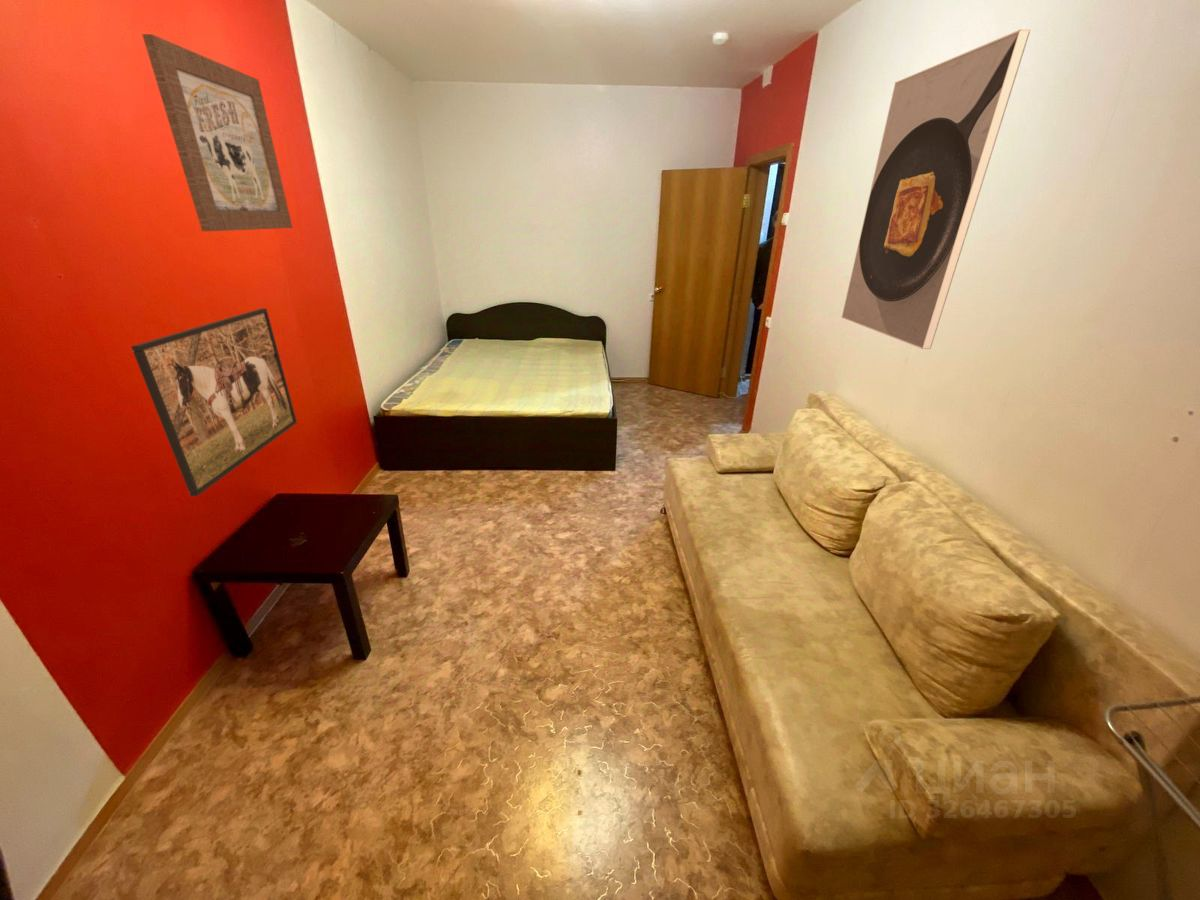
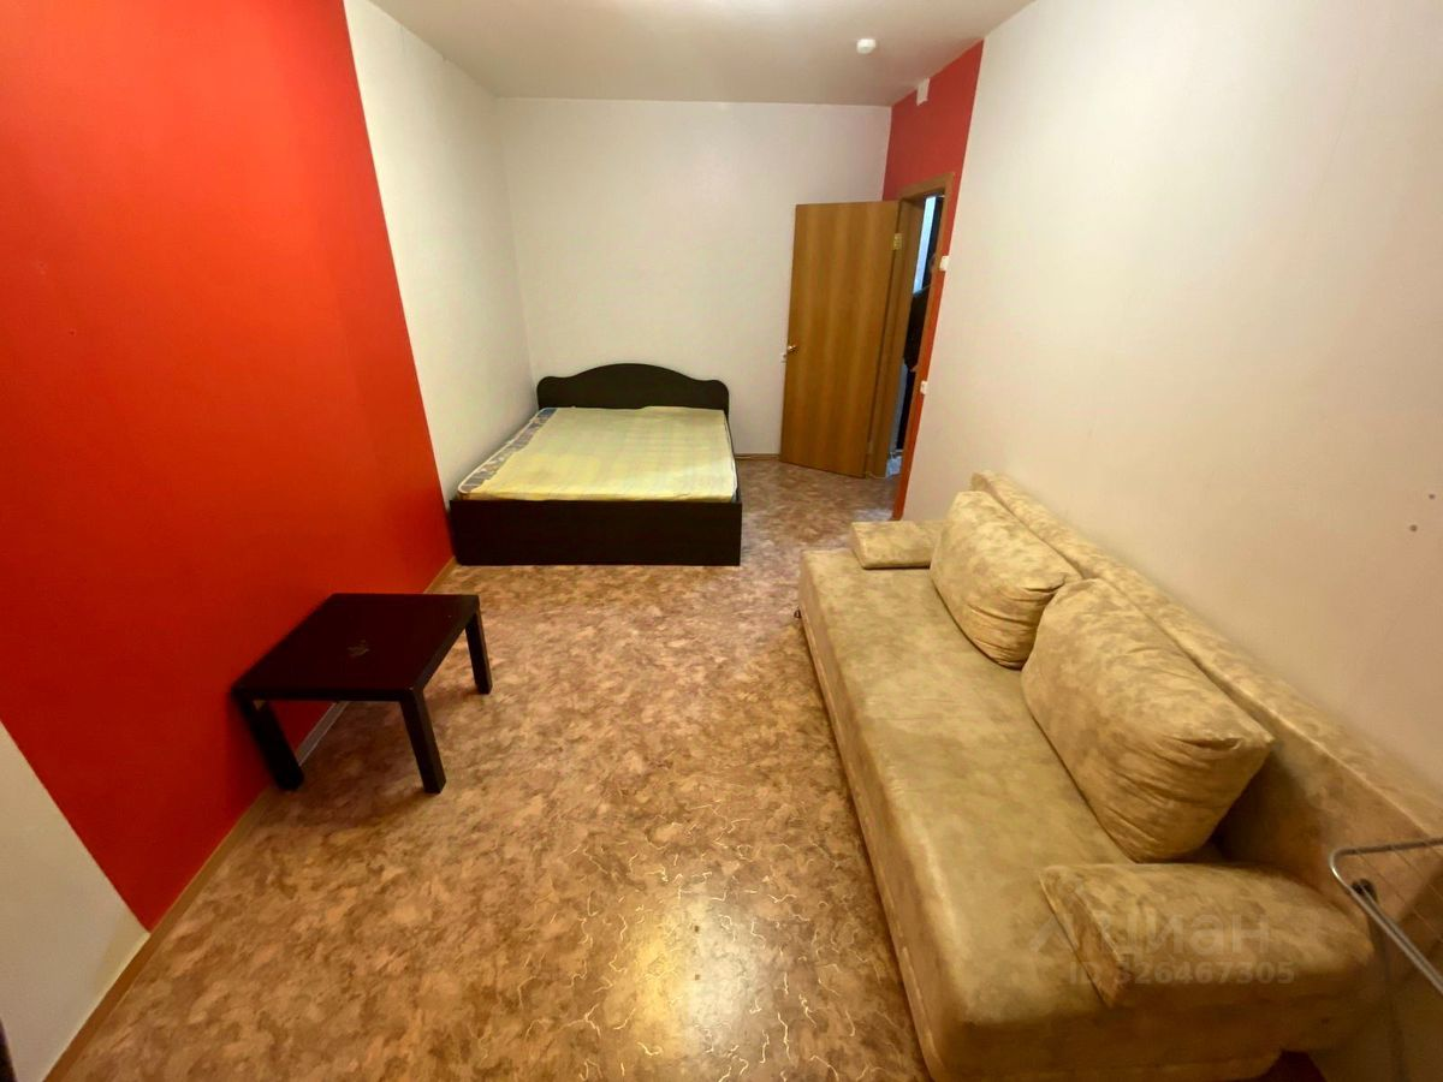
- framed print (232, 392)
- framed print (912, 210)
- wall art (232, 150)
